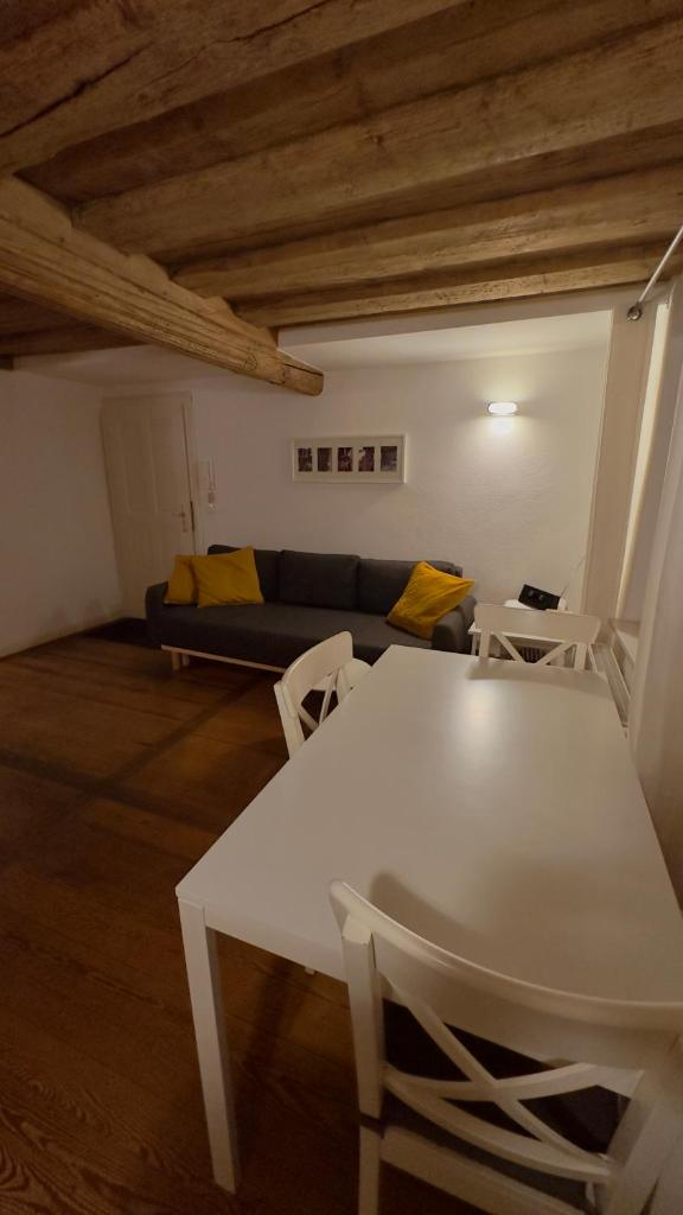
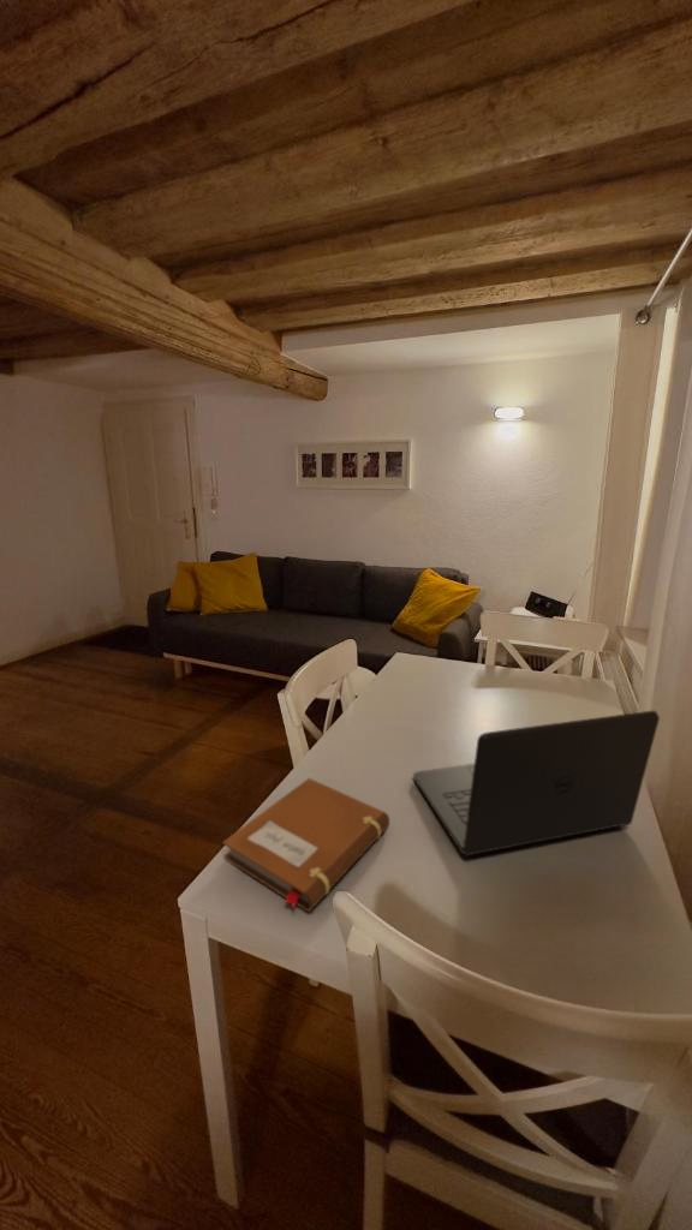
+ laptop (520, 748)
+ notebook (308, 837)
